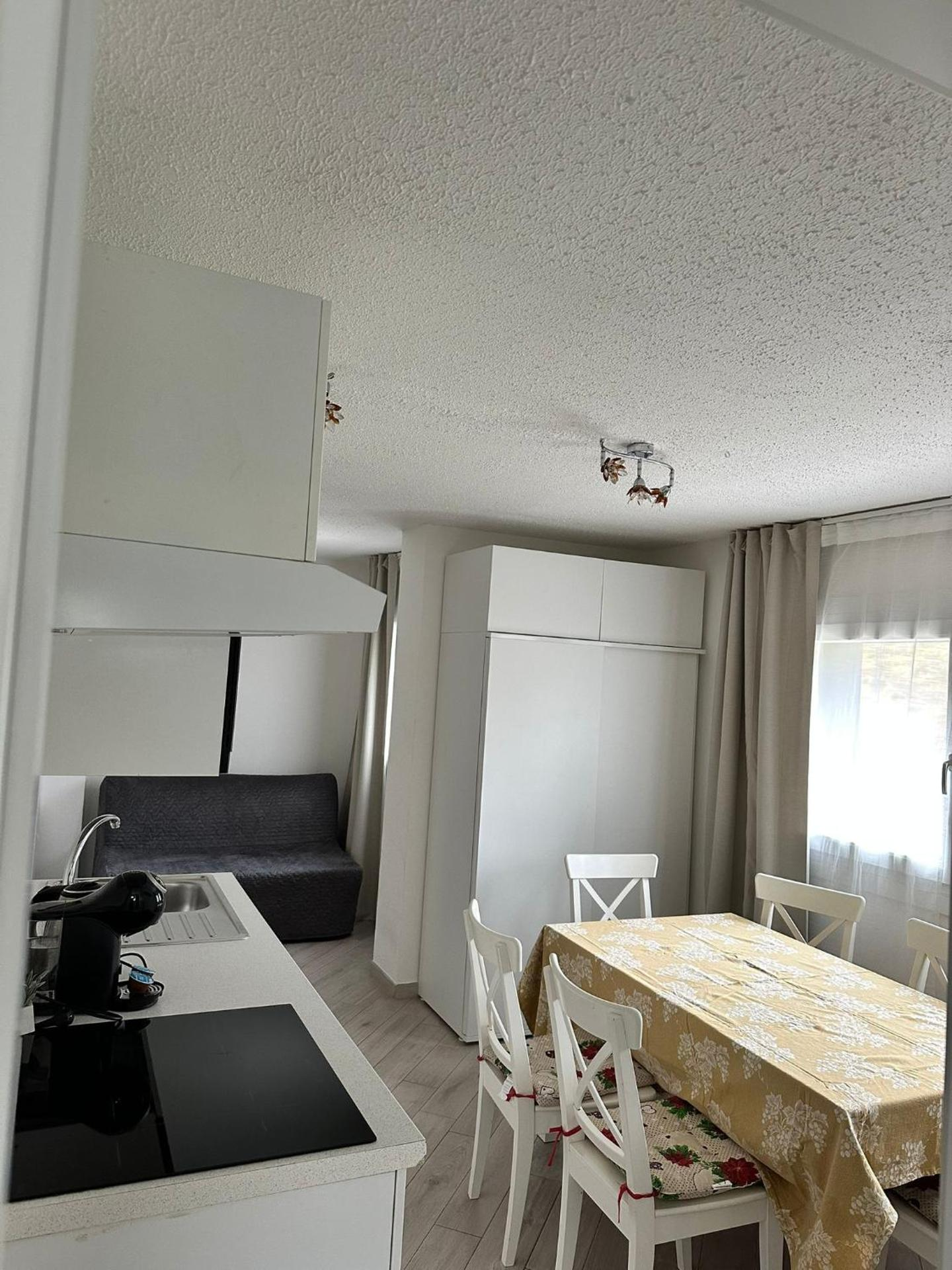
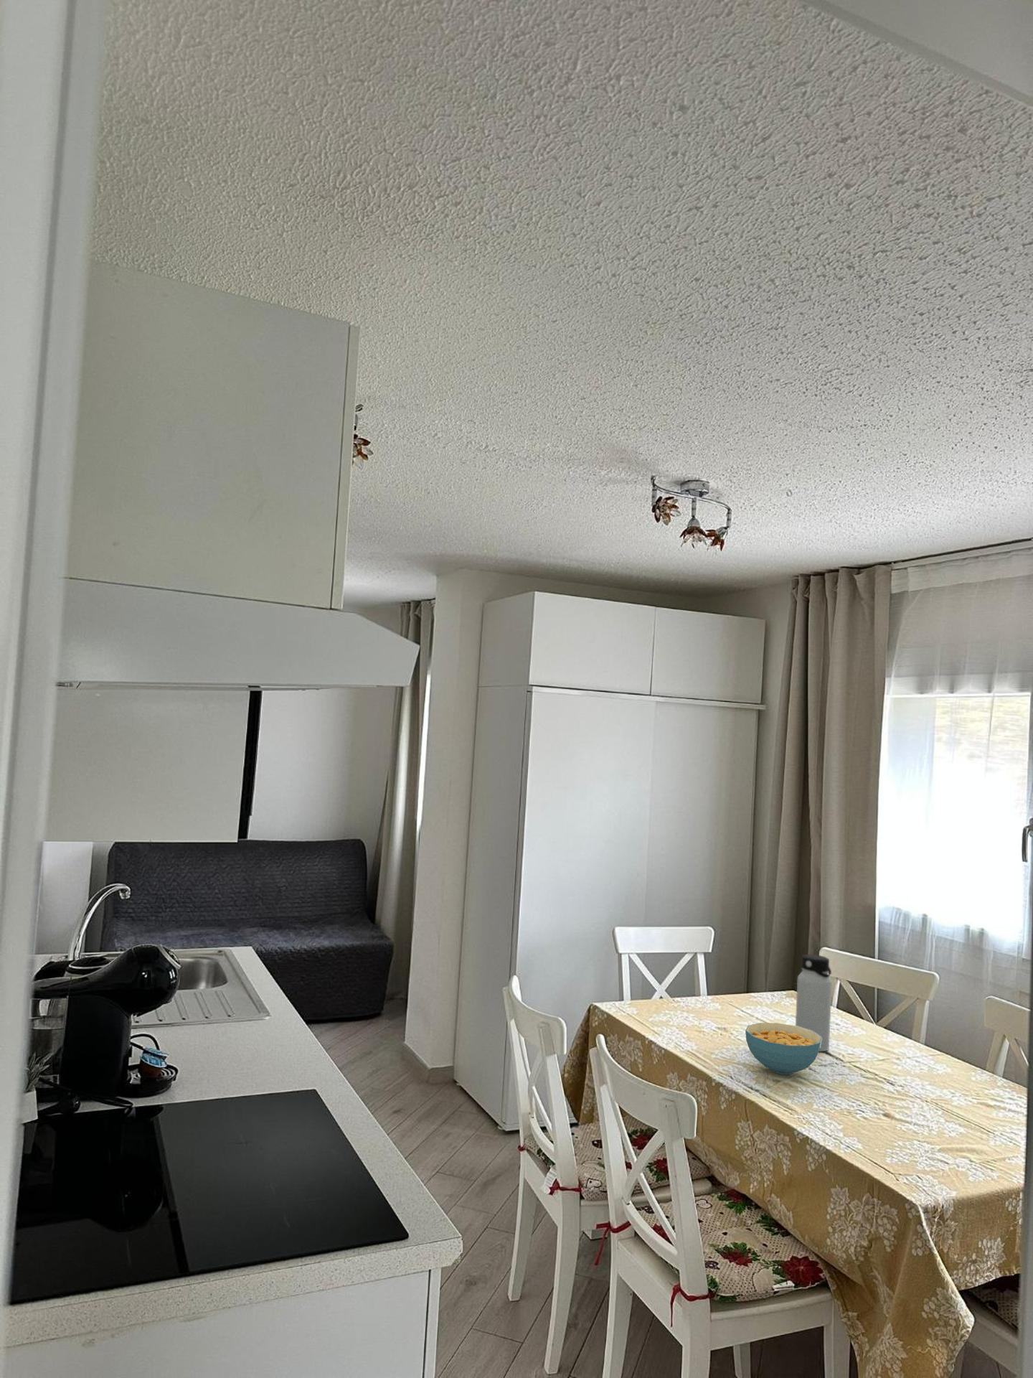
+ cereal bowl (782, 1052)
+ water bottle (814, 1001)
